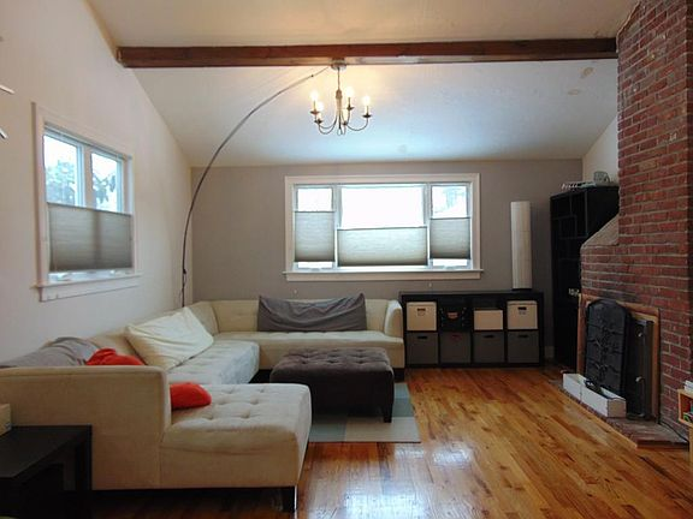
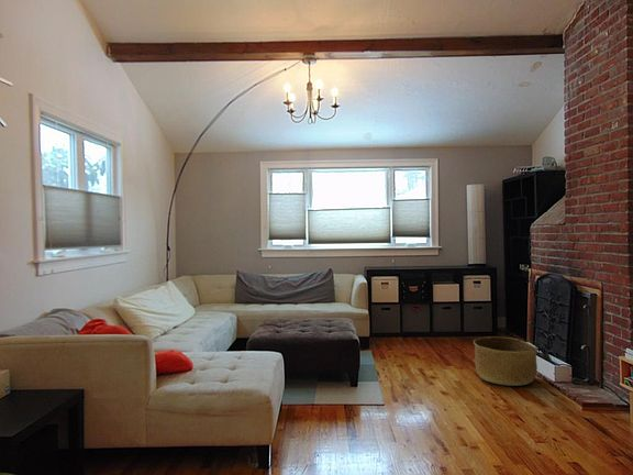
+ basket (503, 361)
